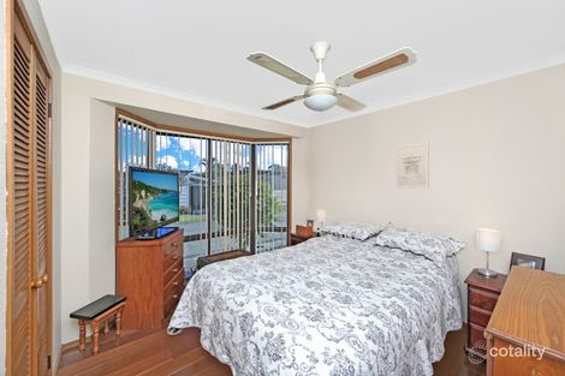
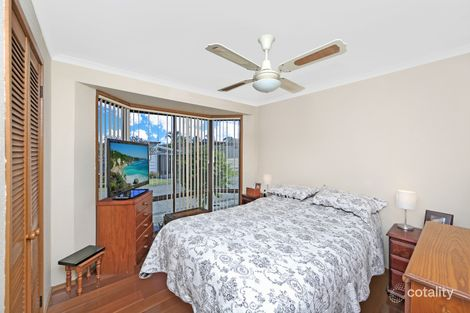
- wall art (411, 166)
